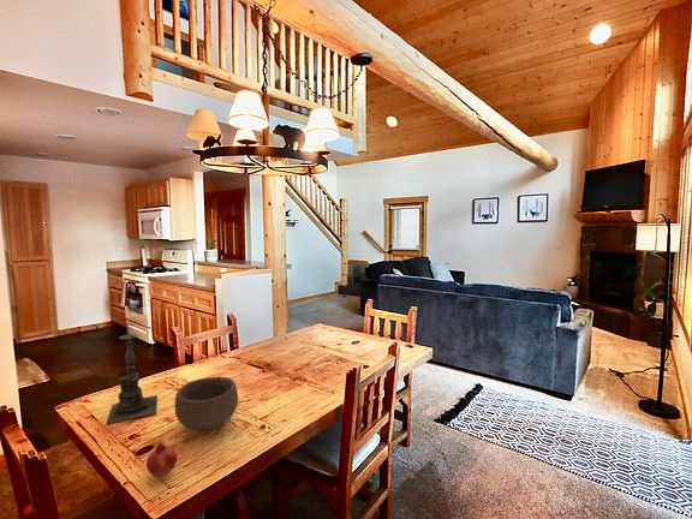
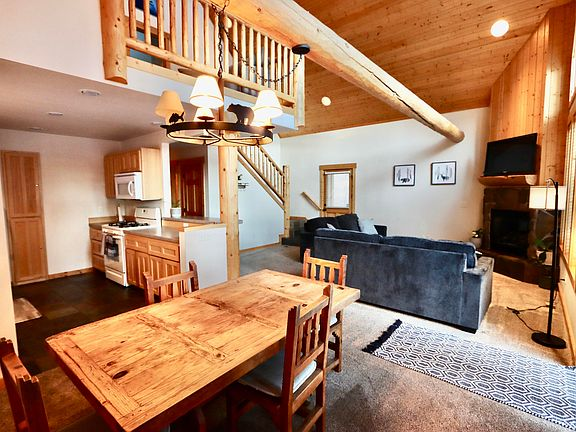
- fruit (161, 458)
- candle holder (131, 365)
- bowl (207, 405)
